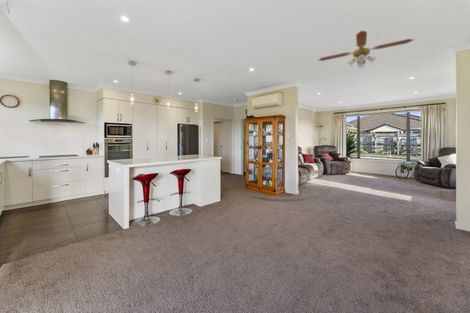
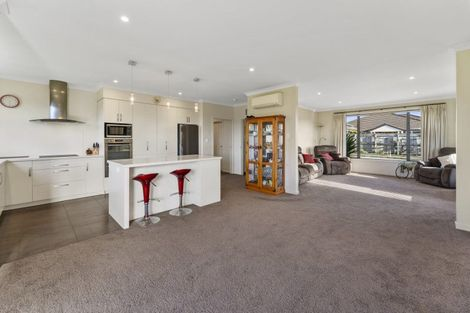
- ceiling fan (361, 53)
